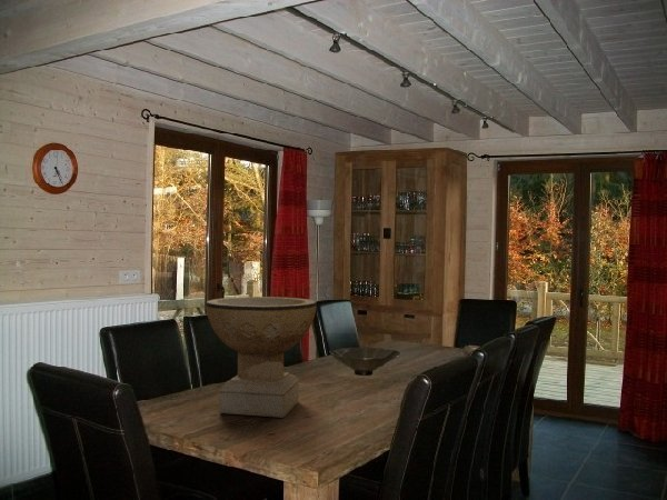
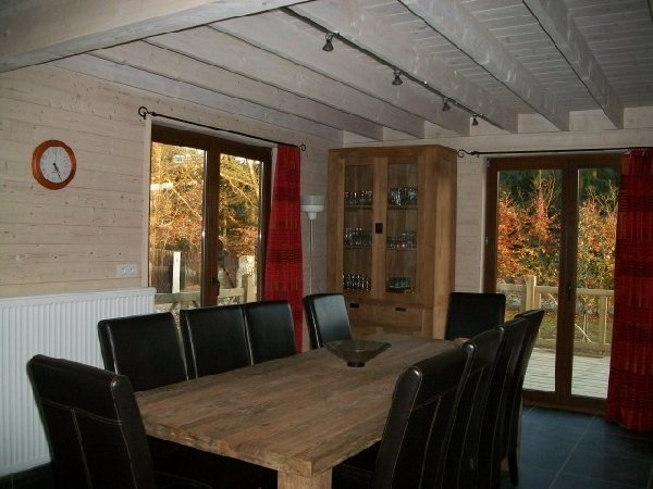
- decorative bowl (260, 353)
